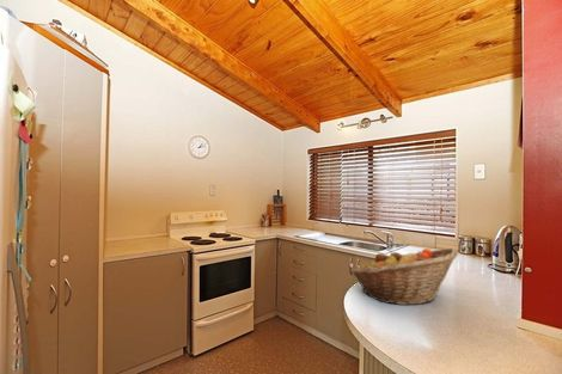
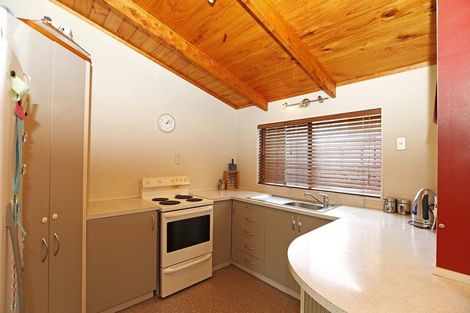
- fruit basket (403, 269)
